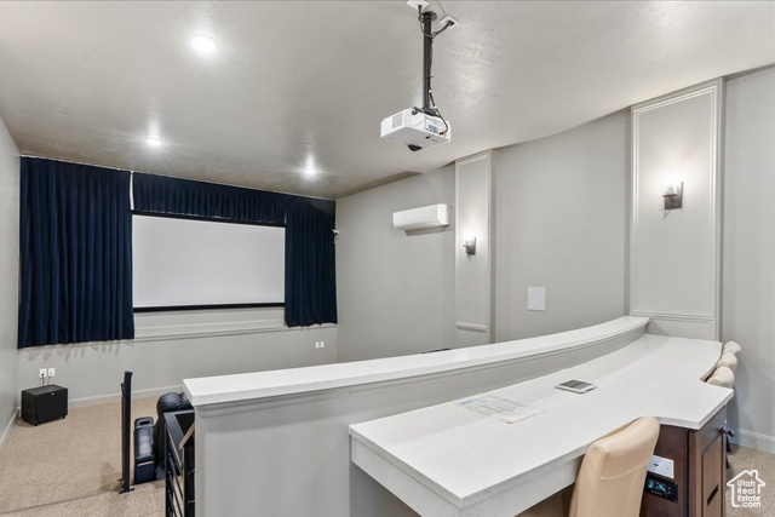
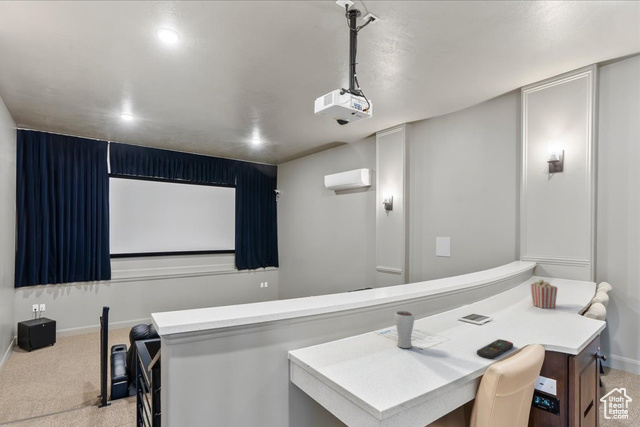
+ remote control (495, 348)
+ popcorn (543, 292)
+ drinking glass (404, 329)
